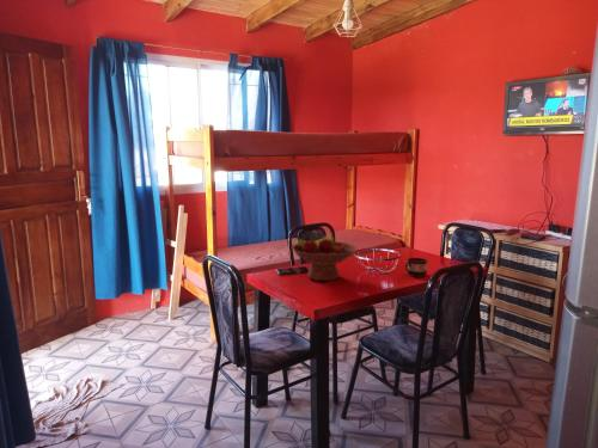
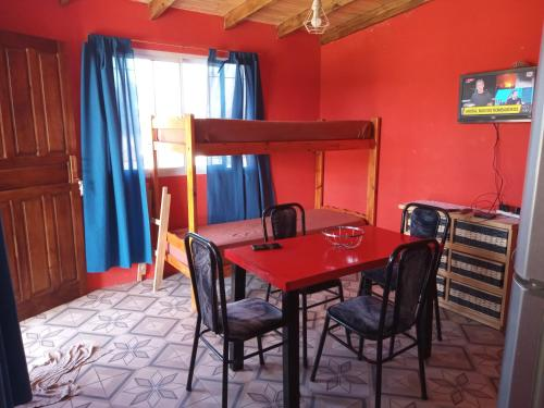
- cup (415, 266)
- fruit bowl (323, 256)
